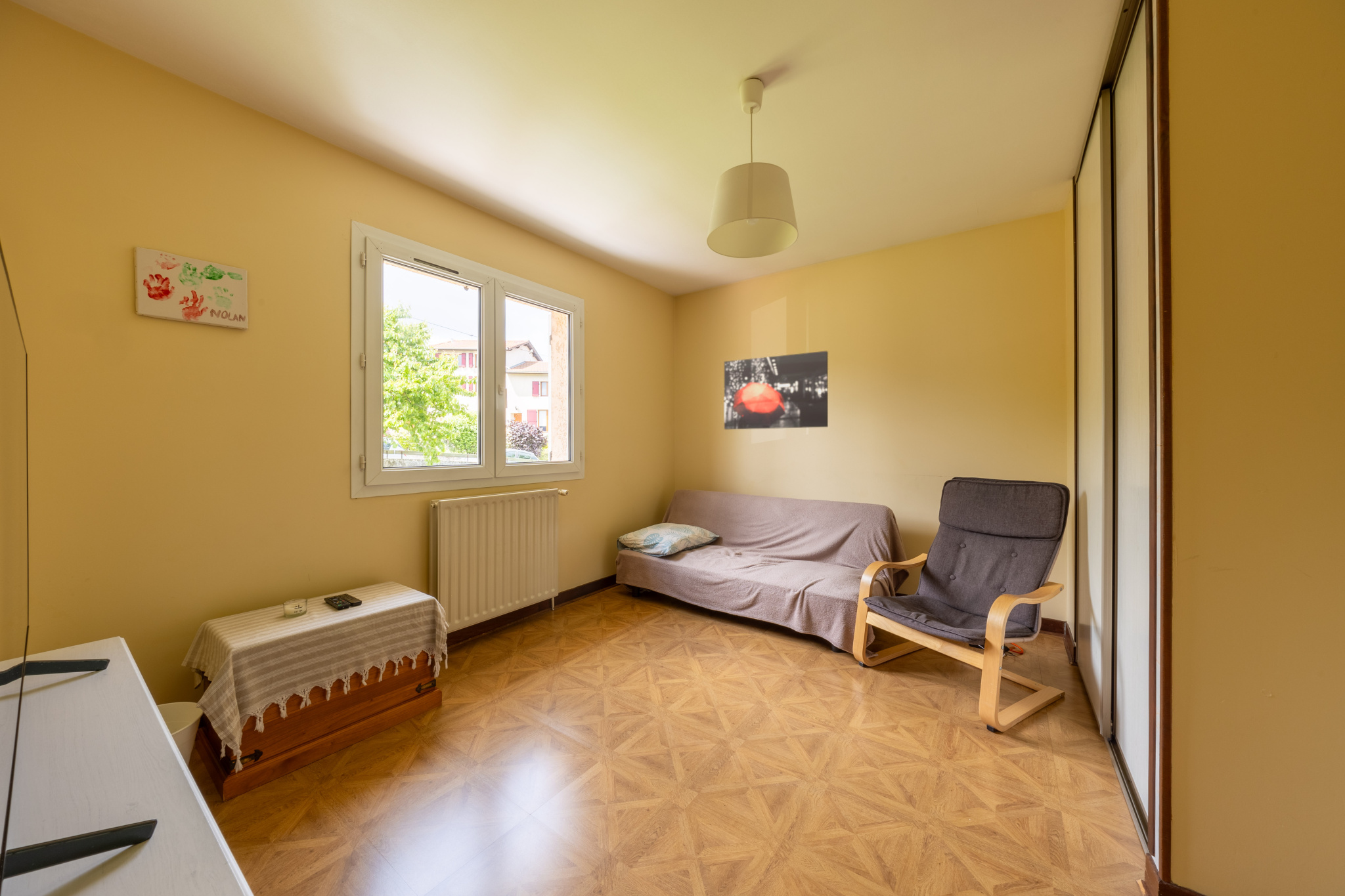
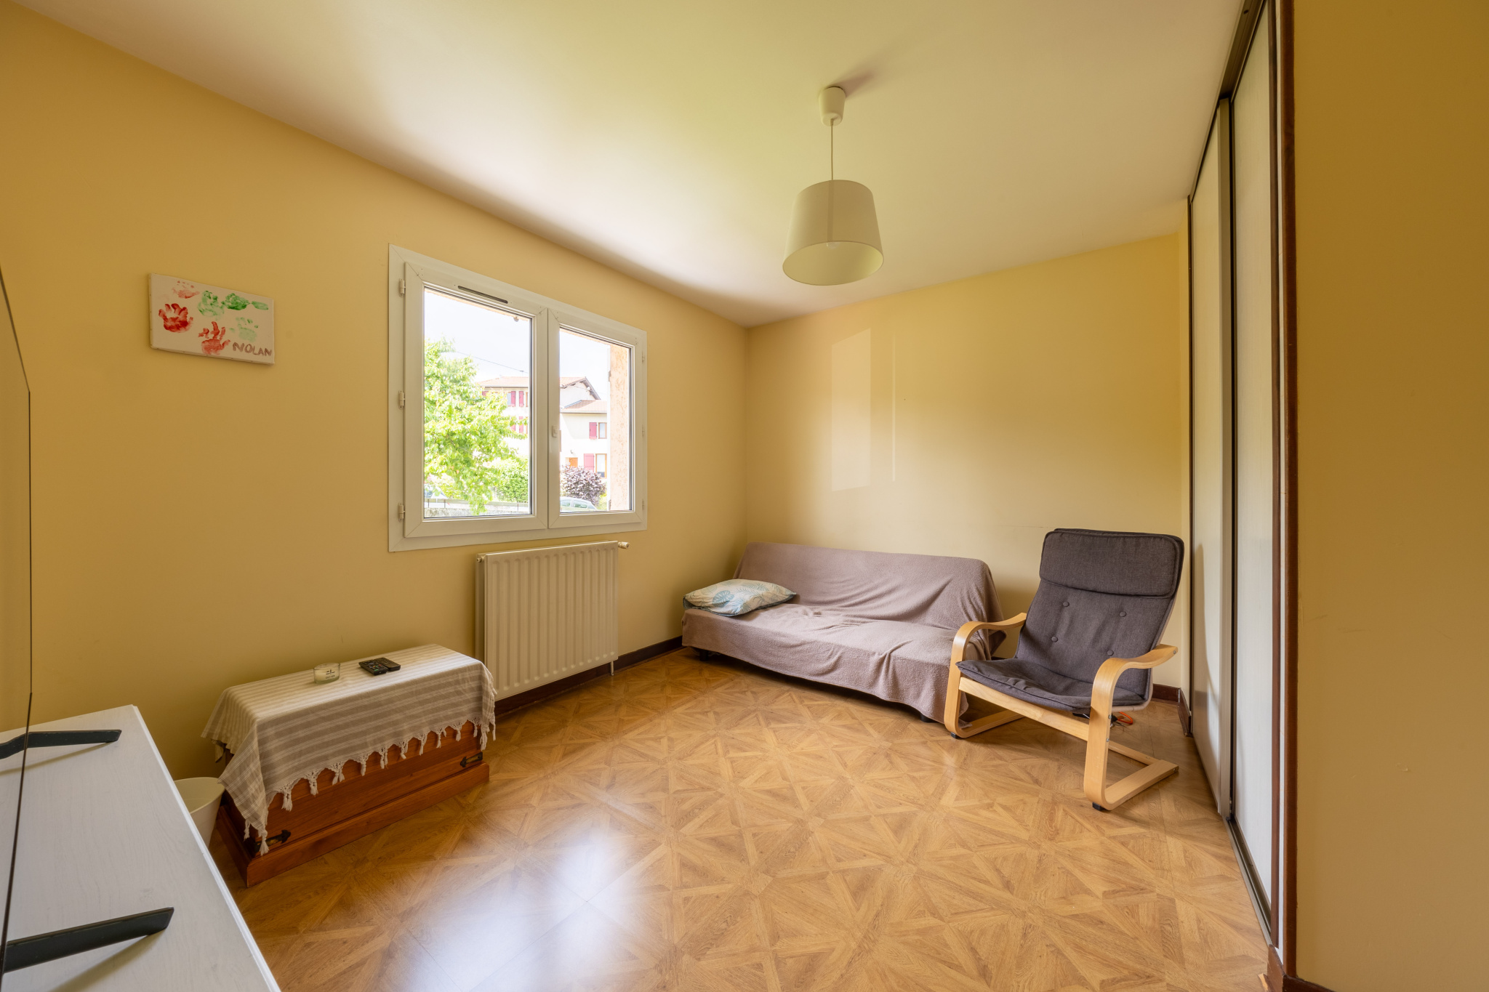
- wall art (773, 392)
